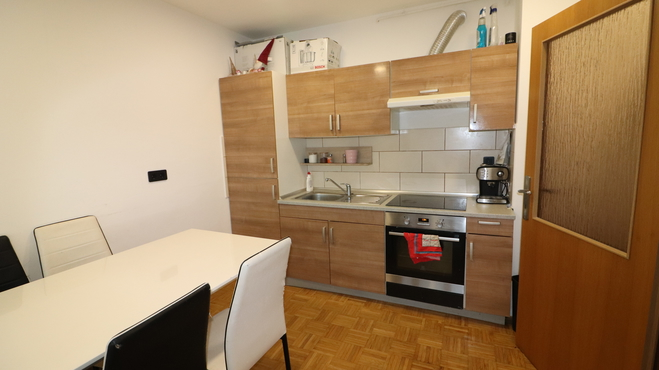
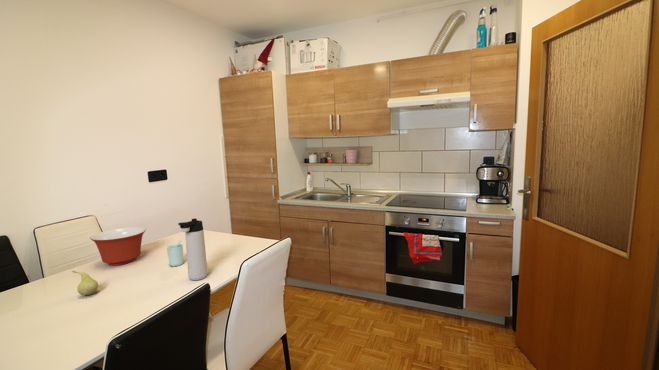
+ cup (175, 253)
+ fruit (85, 281)
+ mixing bowl (120, 247)
+ thermos bottle (192, 249)
